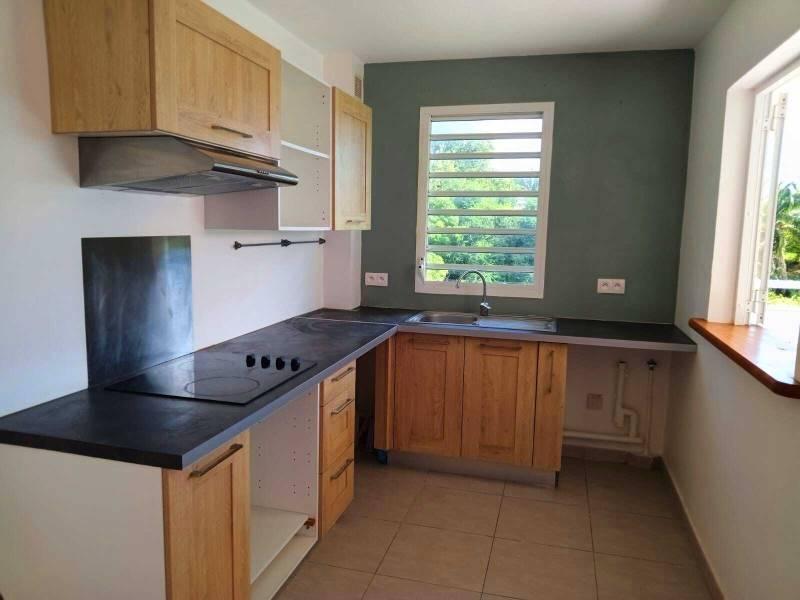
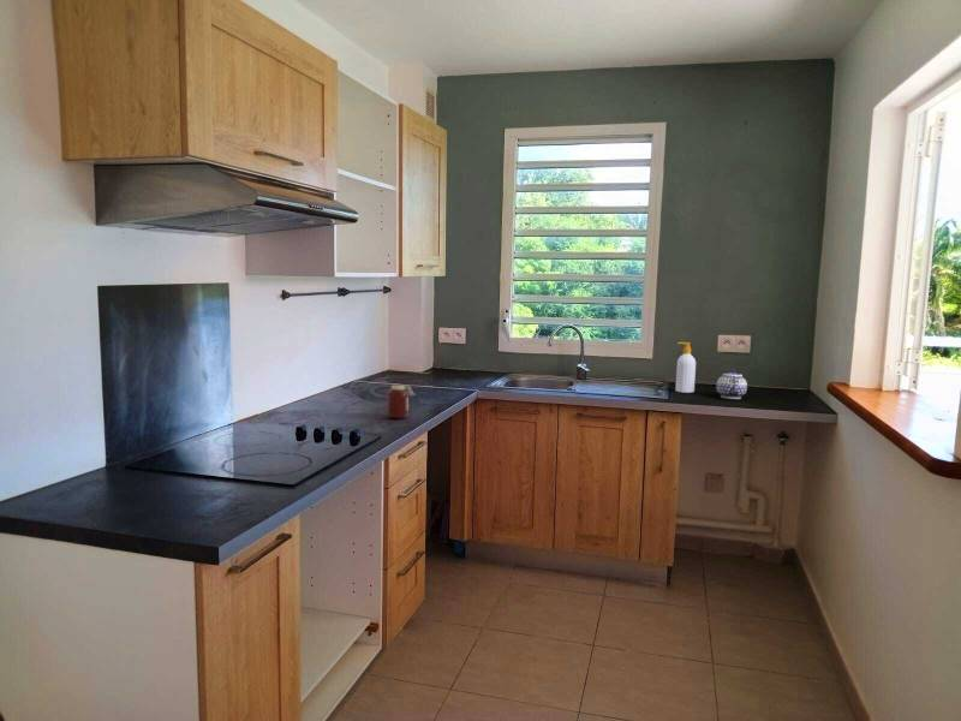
+ jar (399, 400)
+ soap bottle (685, 367)
+ teapot (732, 383)
